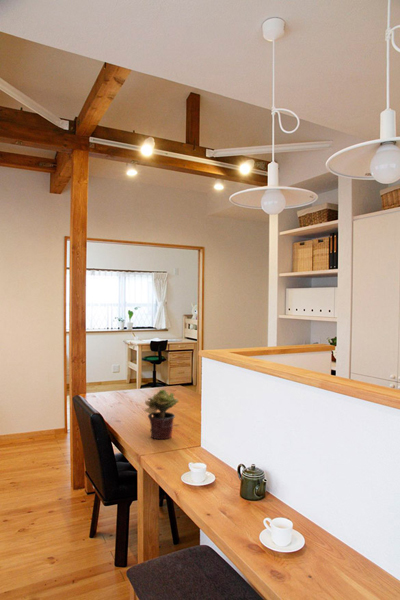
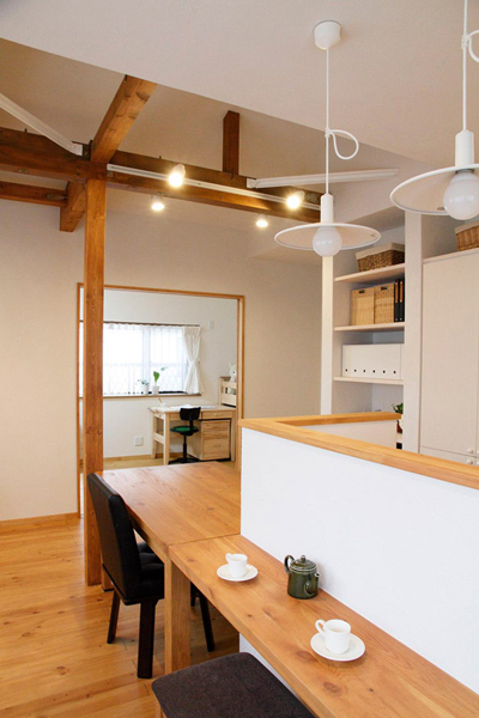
- potted plant (161, 412)
